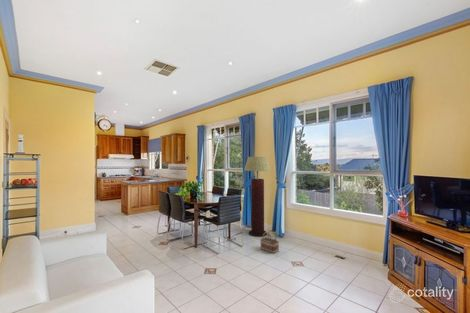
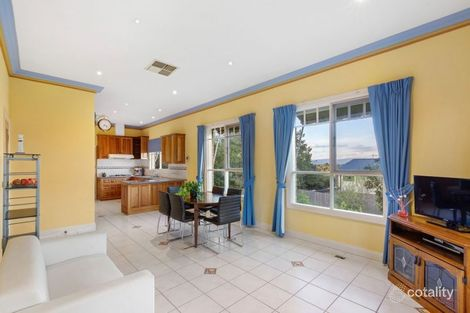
- basket (269, 240)
- floor lamp (257, 195)
